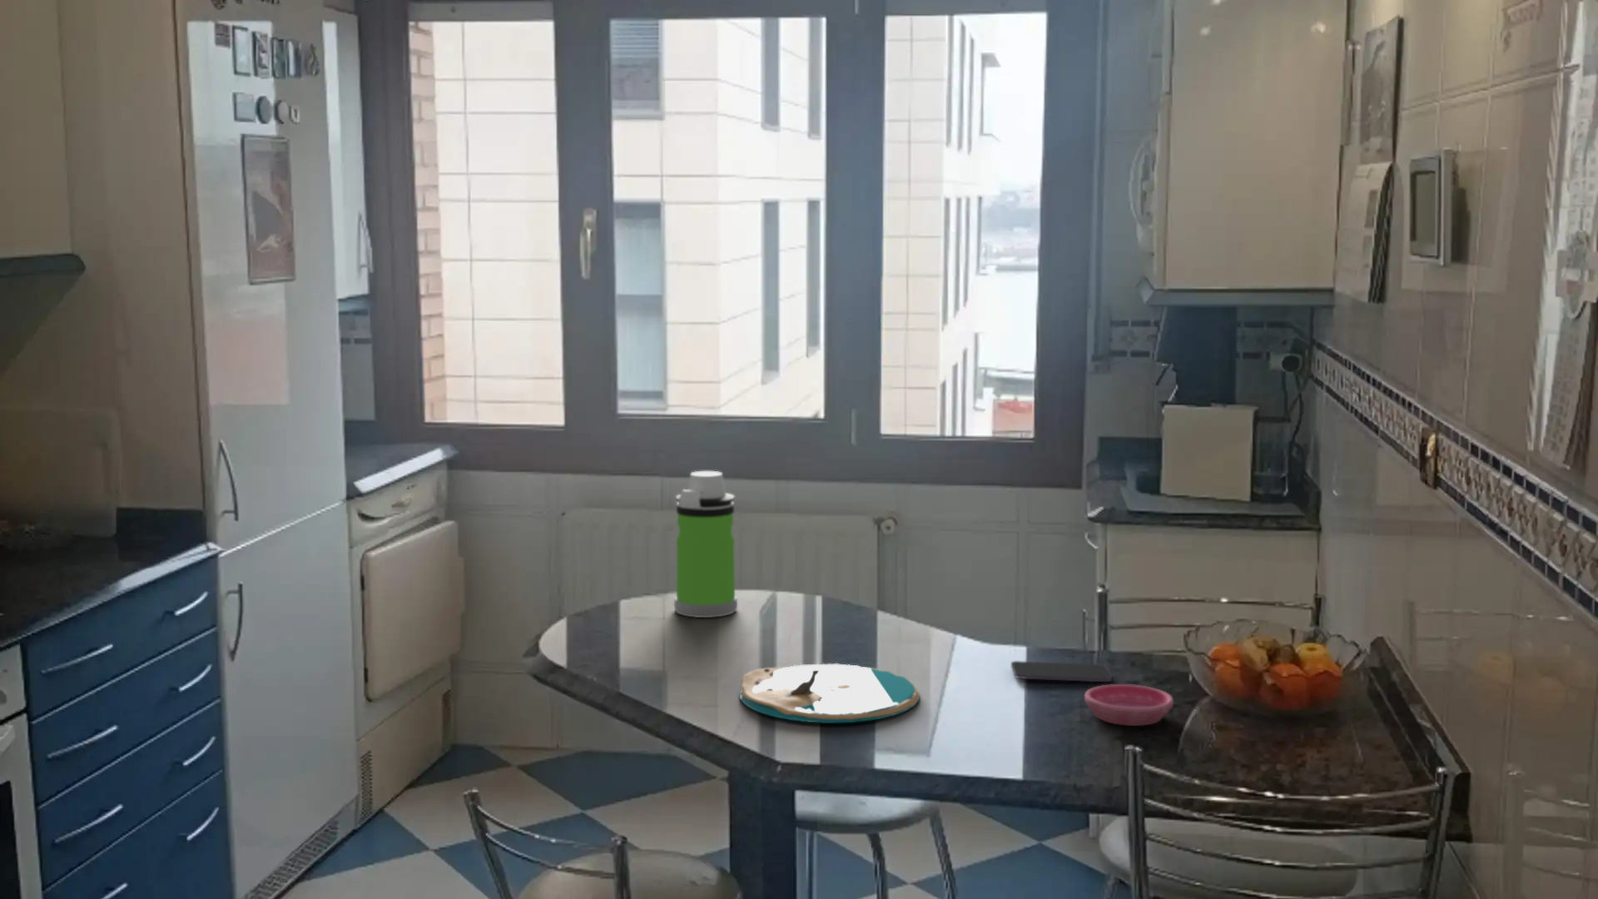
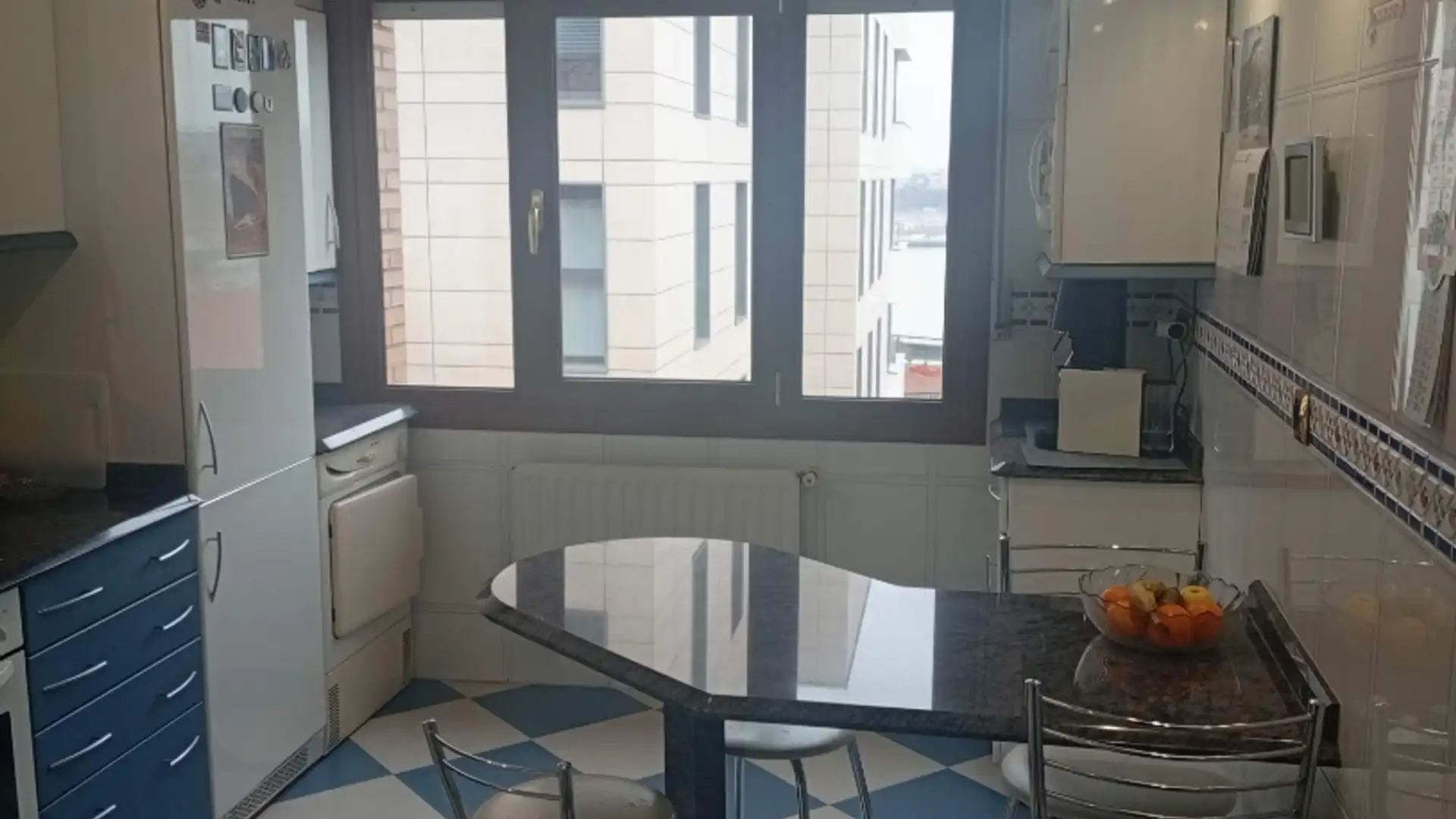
- plate (829, 679)
- water bottle (706, 542)
- saucer (1128, 706)
- smartphone (1060, 671)
